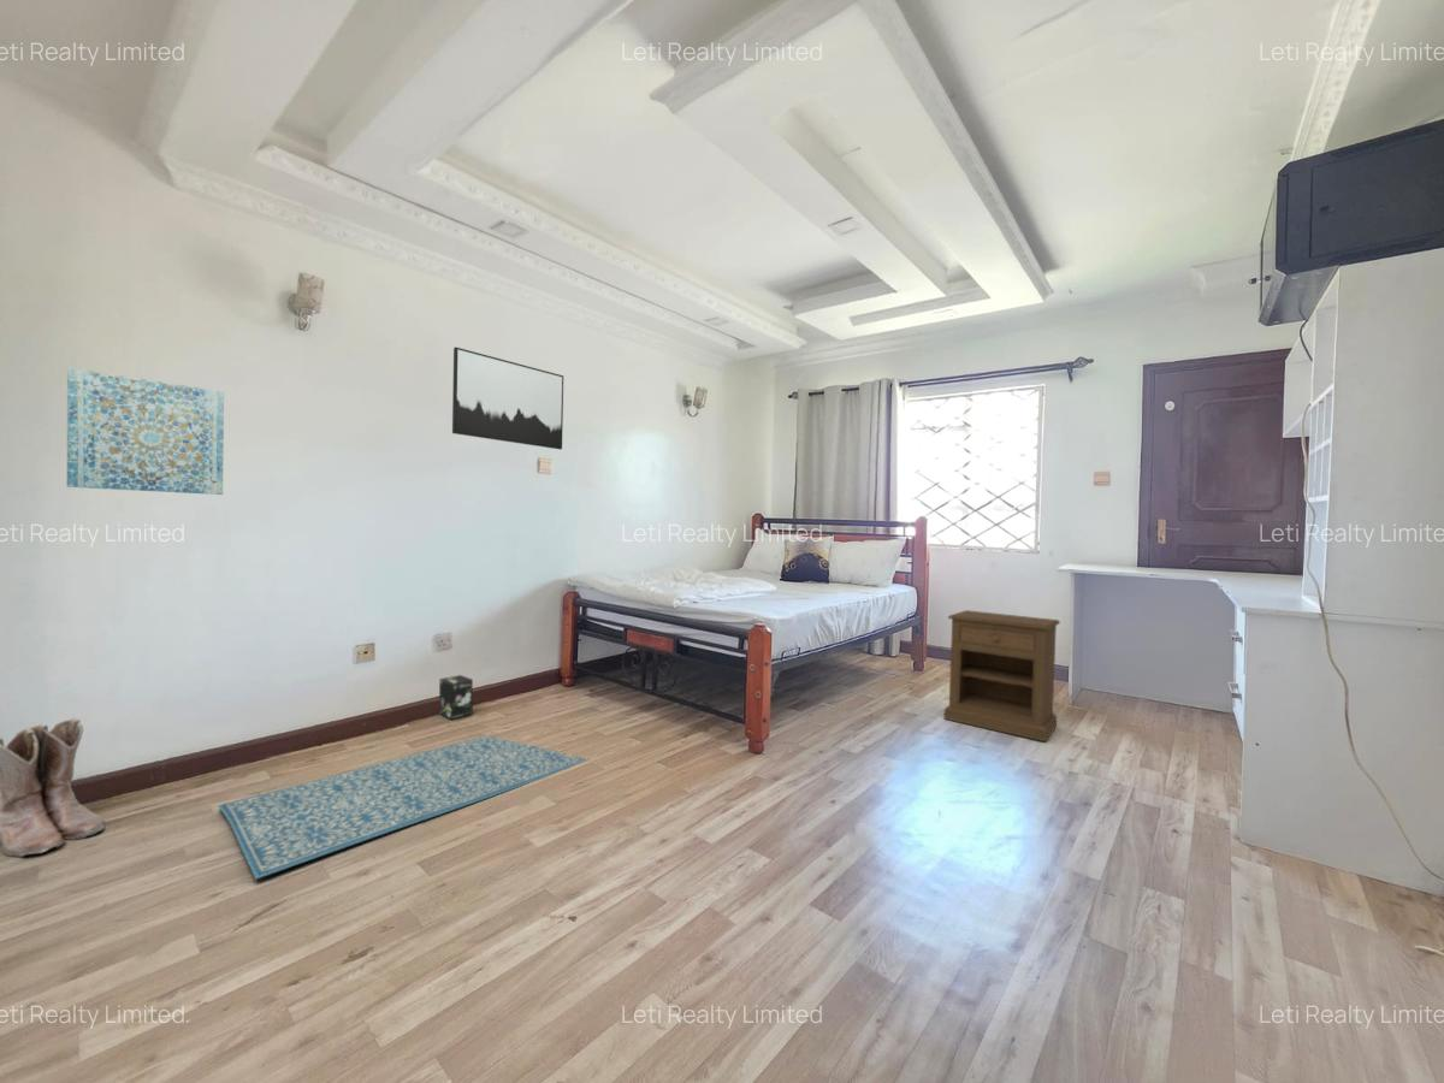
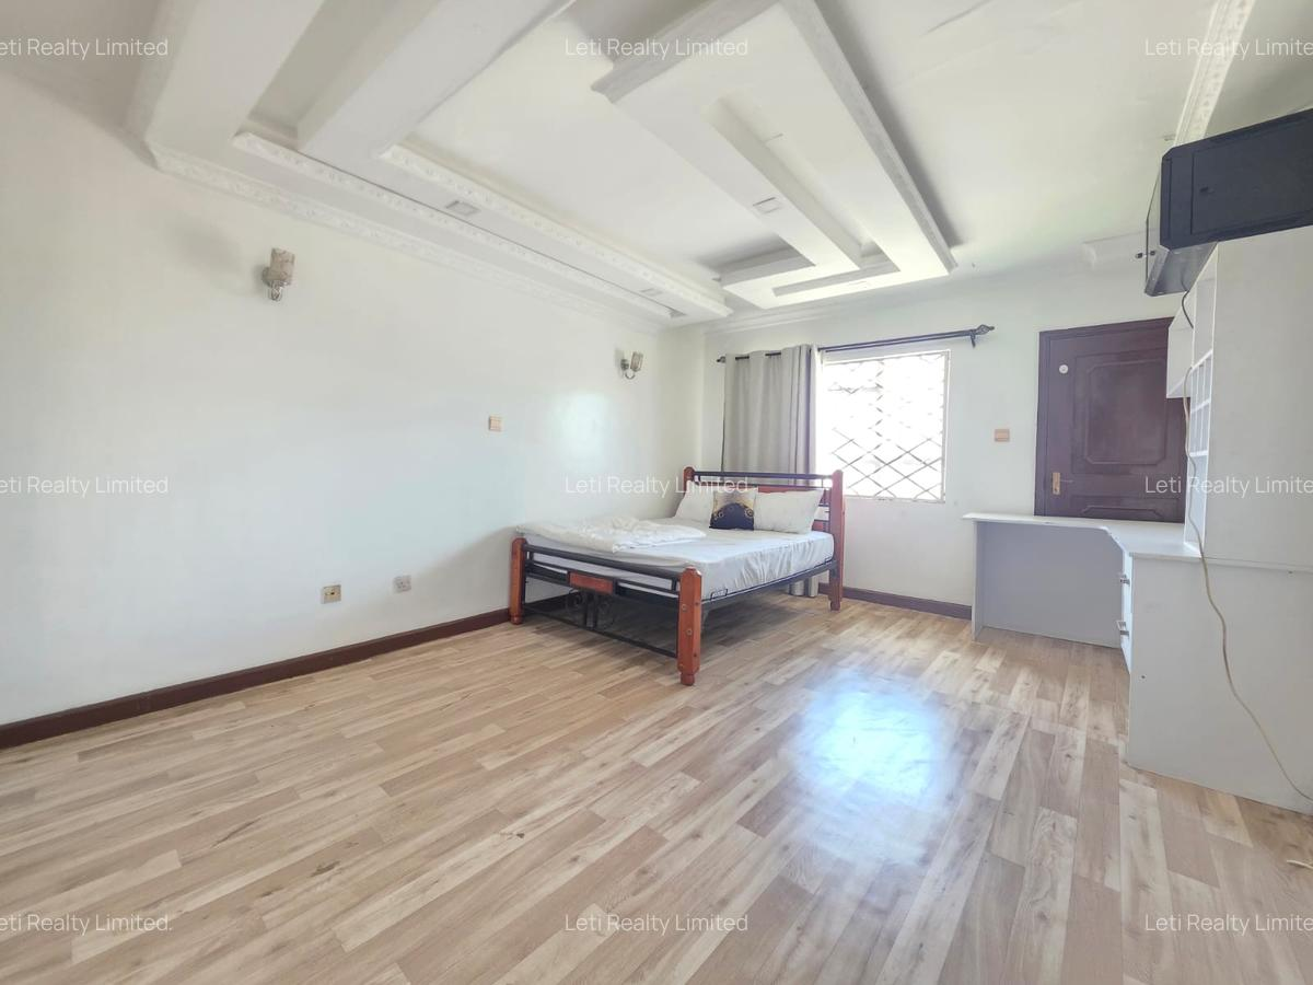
- nightstand (1001, 670)
- wall art (511, 402)
- boots (48, 781)
- wall art (150, 436)
- box (455, 696)
- rug (434, 777)
